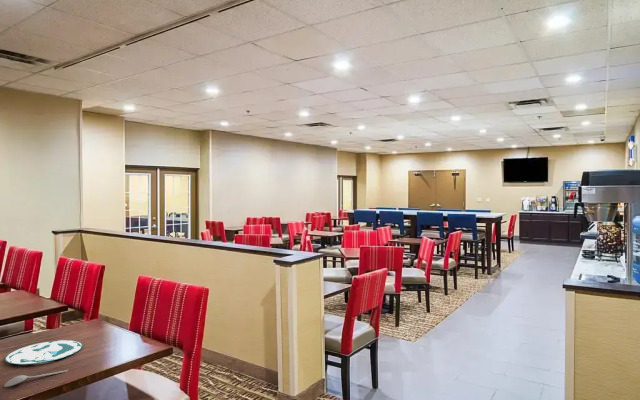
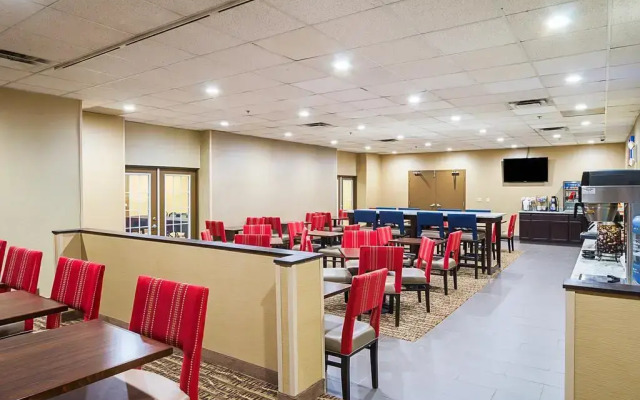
- plate (45, 348)
- spoon (38, 375)
